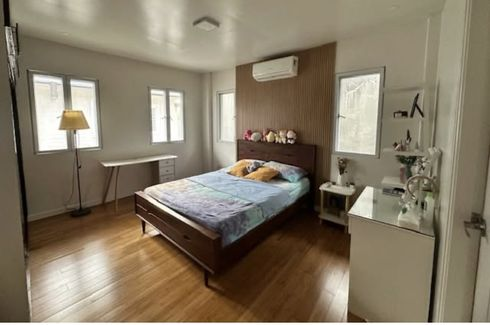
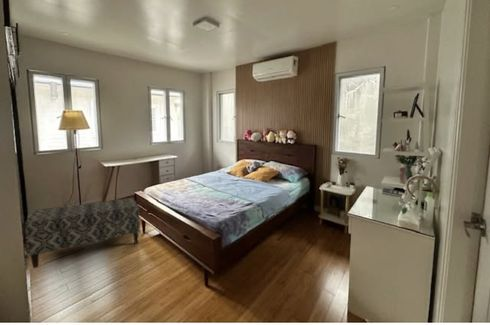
+ bench (90, 227)
